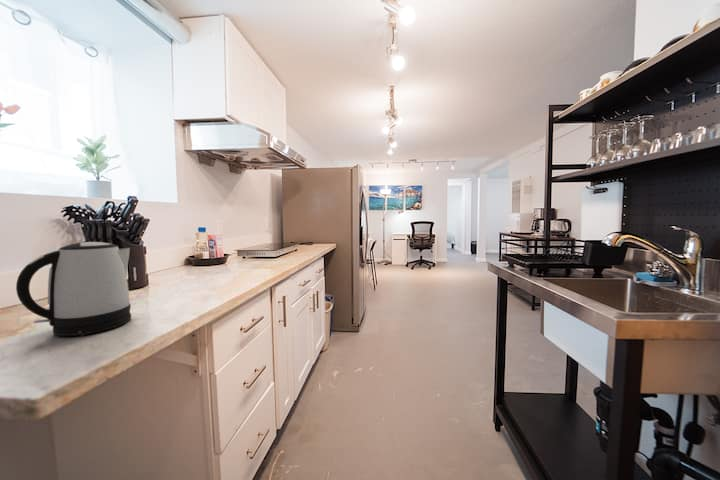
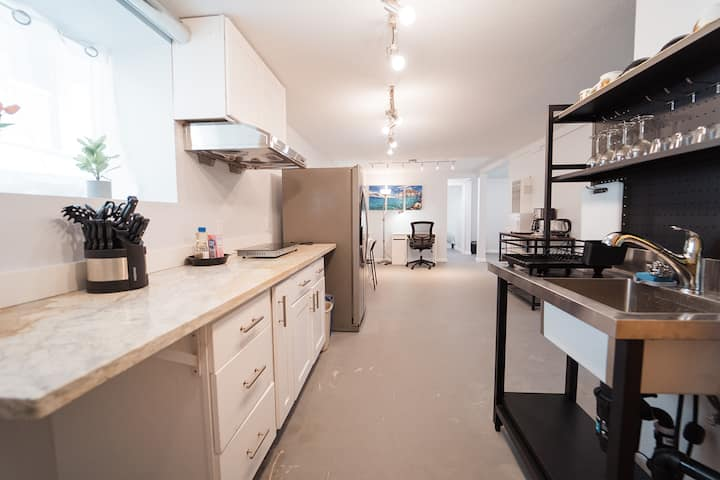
- kettle (80, 285)
